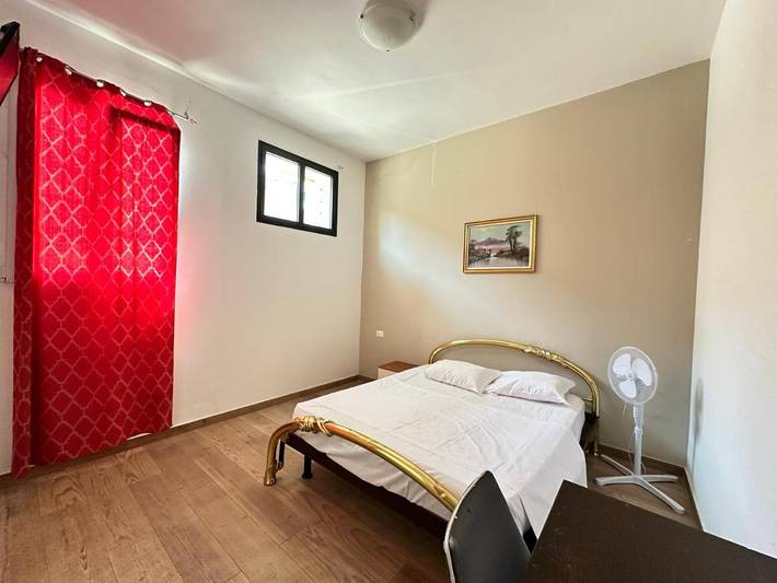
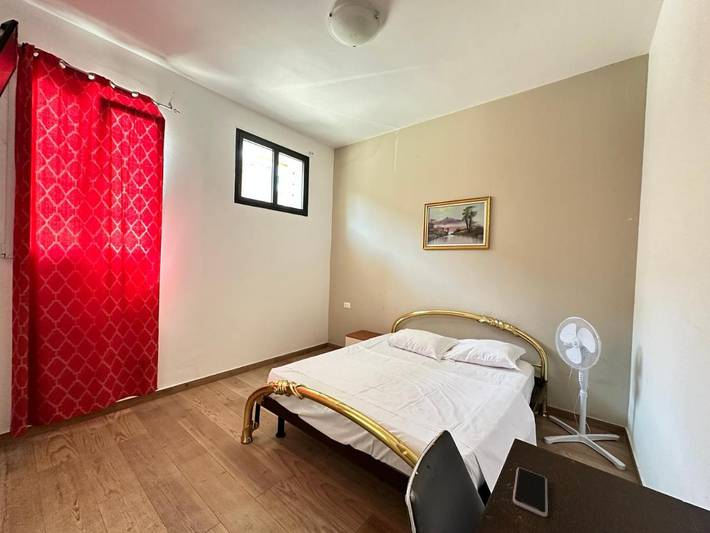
+ smartphone (530, 489)
